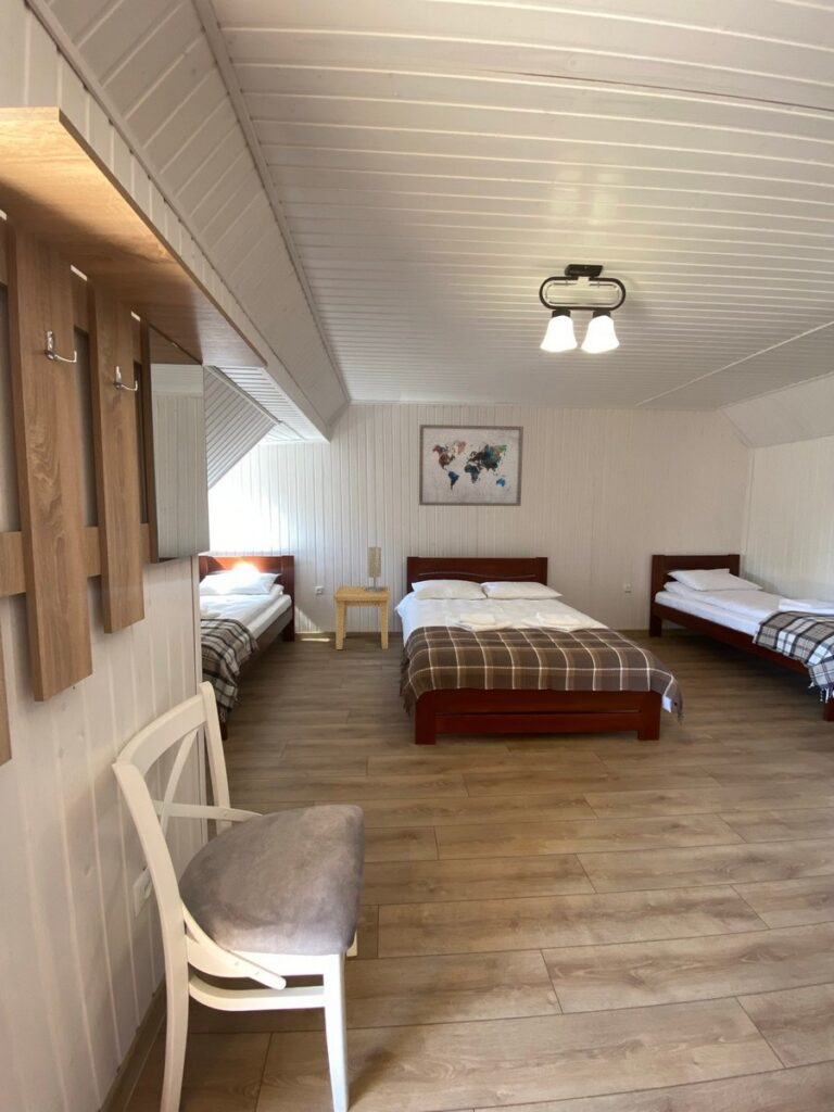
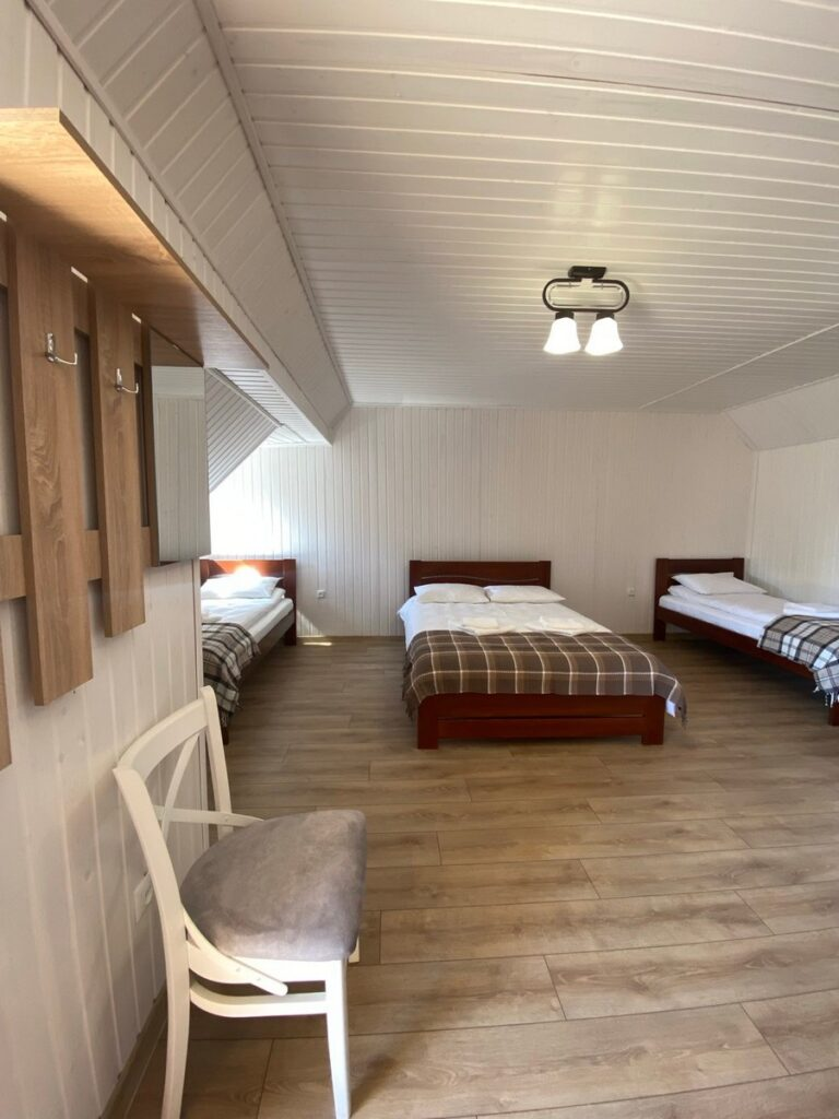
- wall art (470, 466)
- table lamp (374, 568)
- side table (363, 606)
